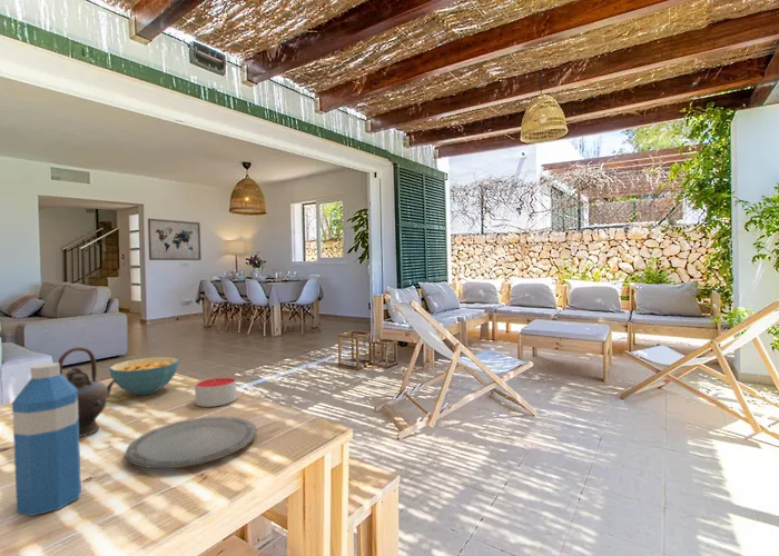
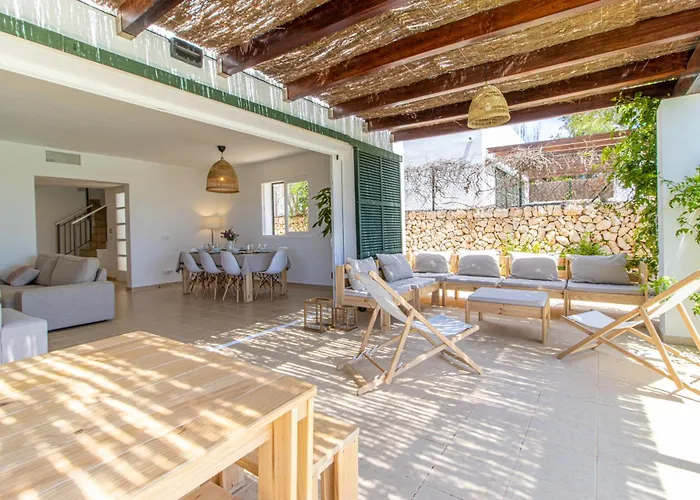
- candle (216, 389)
- water bottle (48, 433)
- plate (195, 440)
- cereal bowl (146, 377)
- teapot (85, 389)
- wall art (175, 240)
